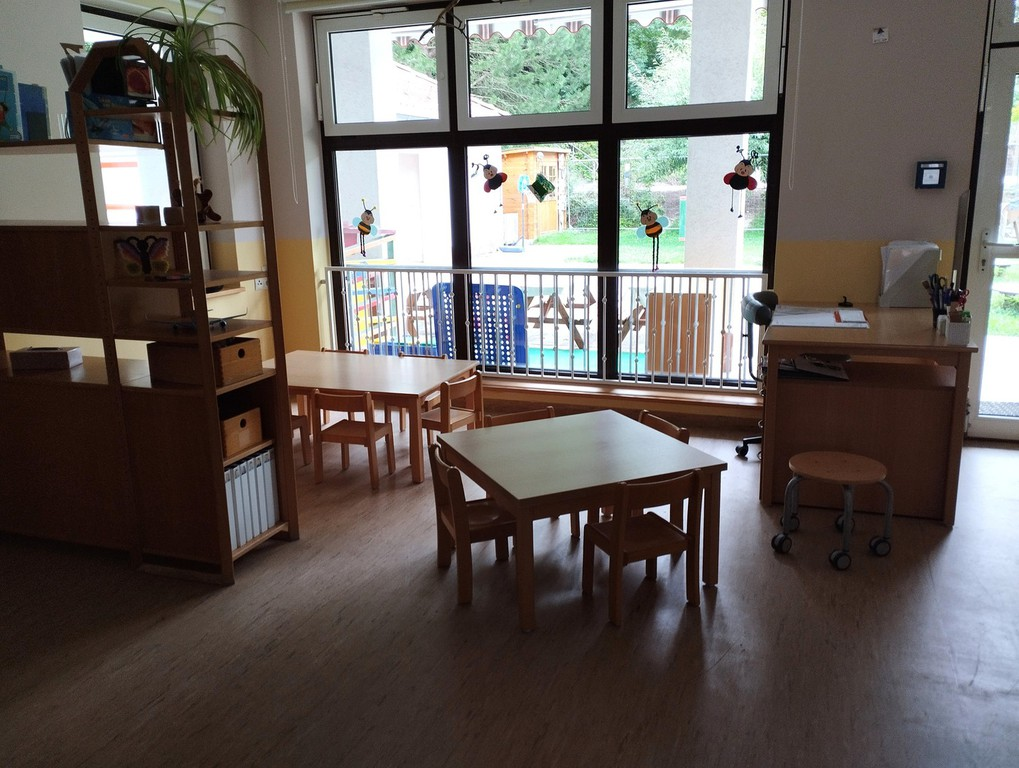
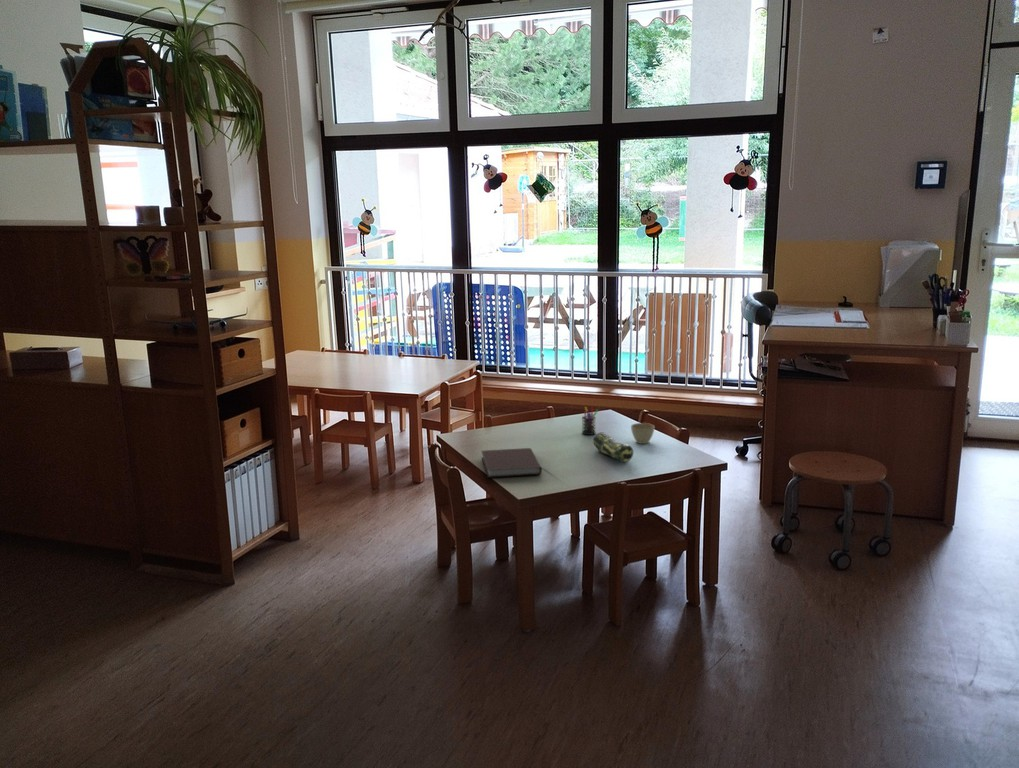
+ pen holder (590, 419)
+ notebook (510, 462)
+ flower pot (642, 434)
+ pencil case (613, 447)
